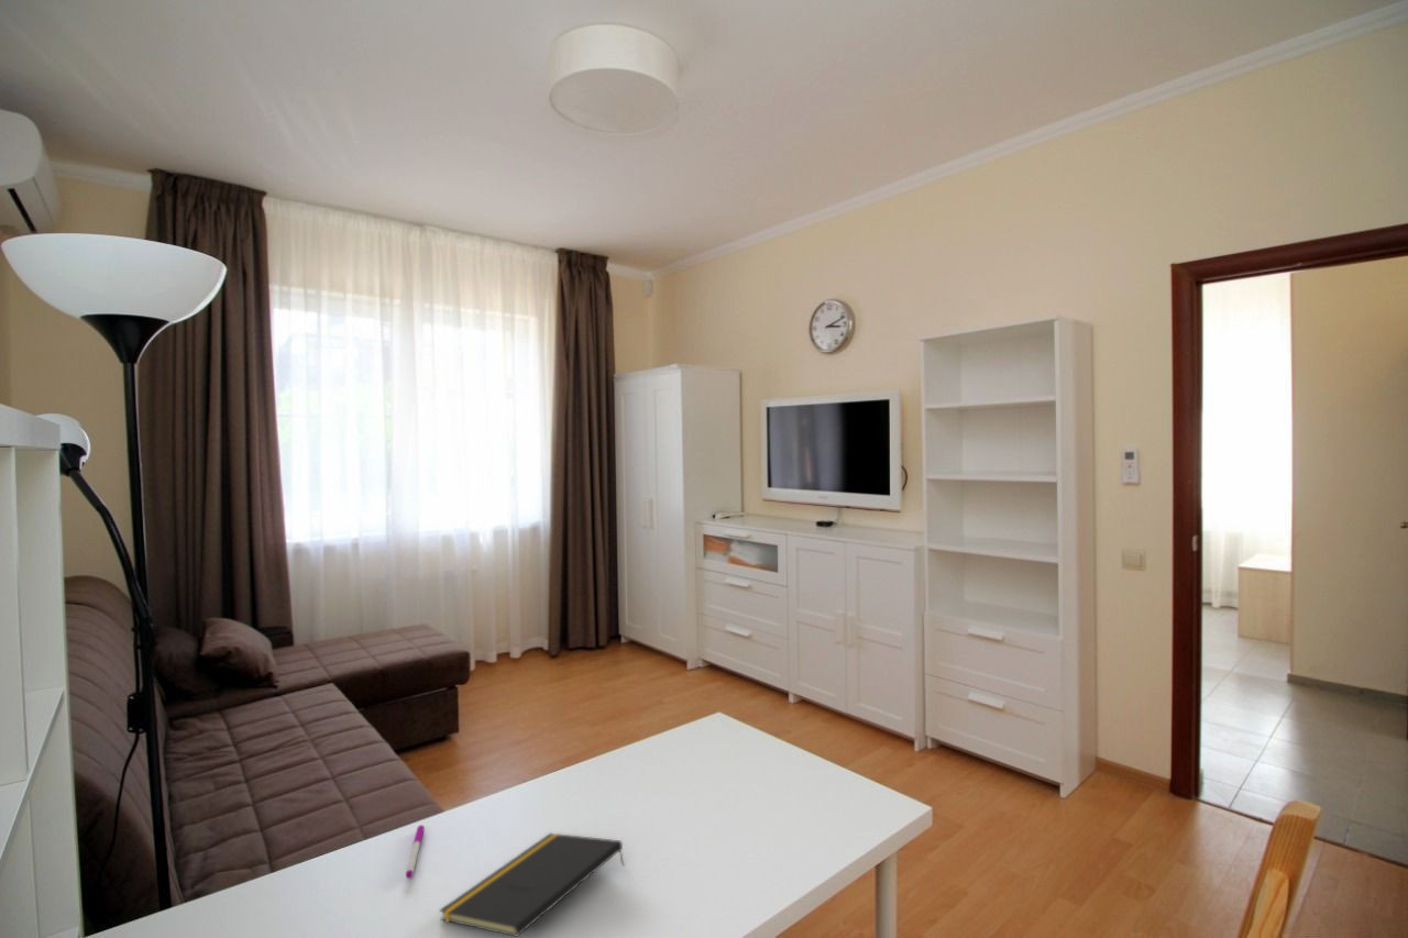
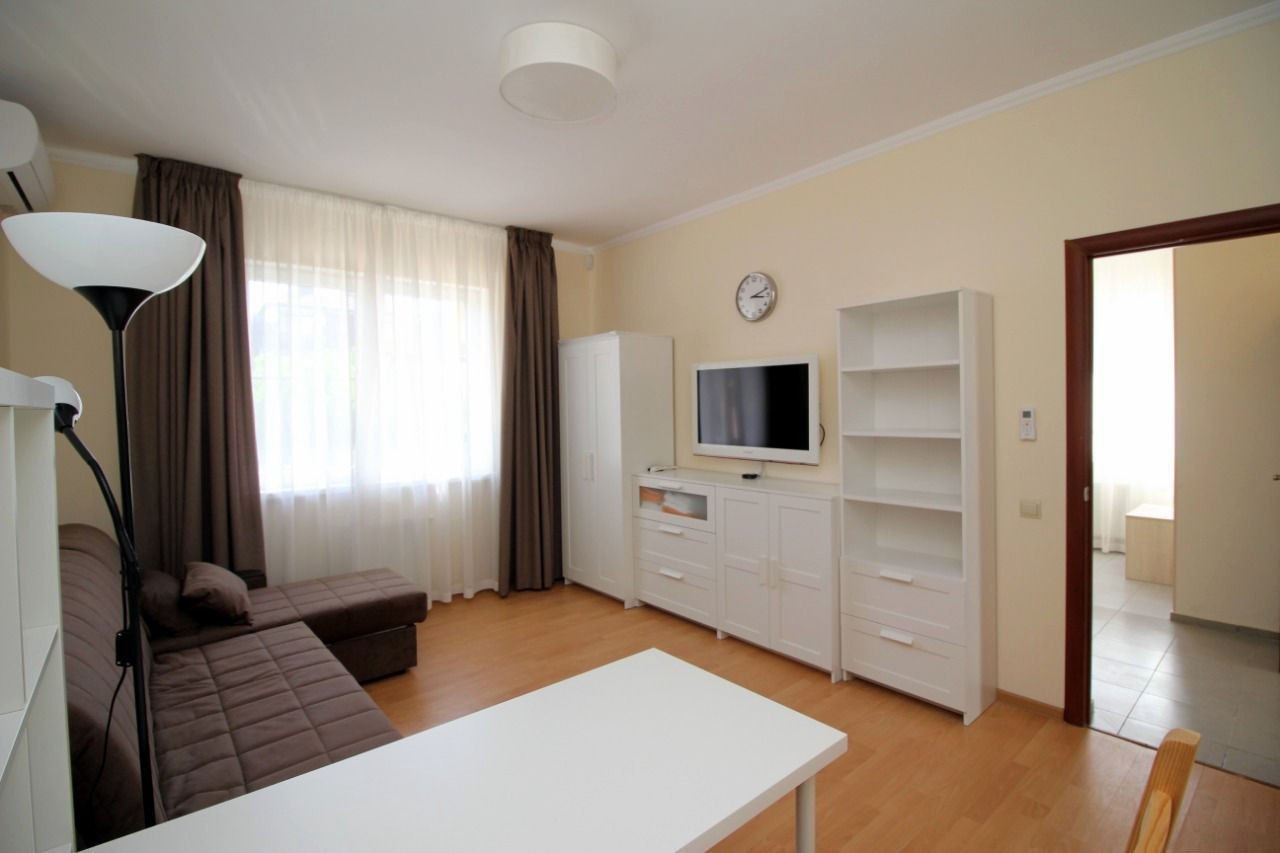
- notepad (536, 878)
- pen (415, 850)
